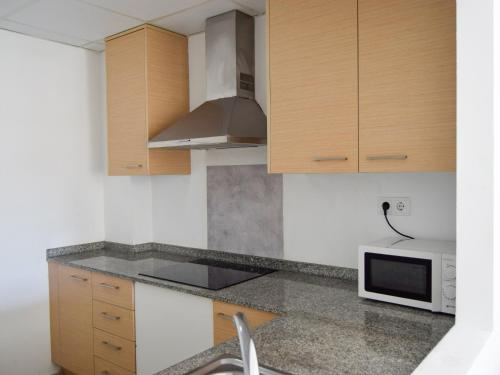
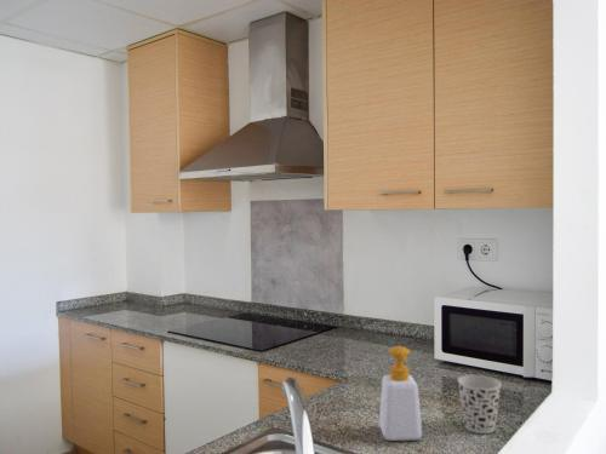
+ soap bottle (401, 392)
+ cup (479, 404)
